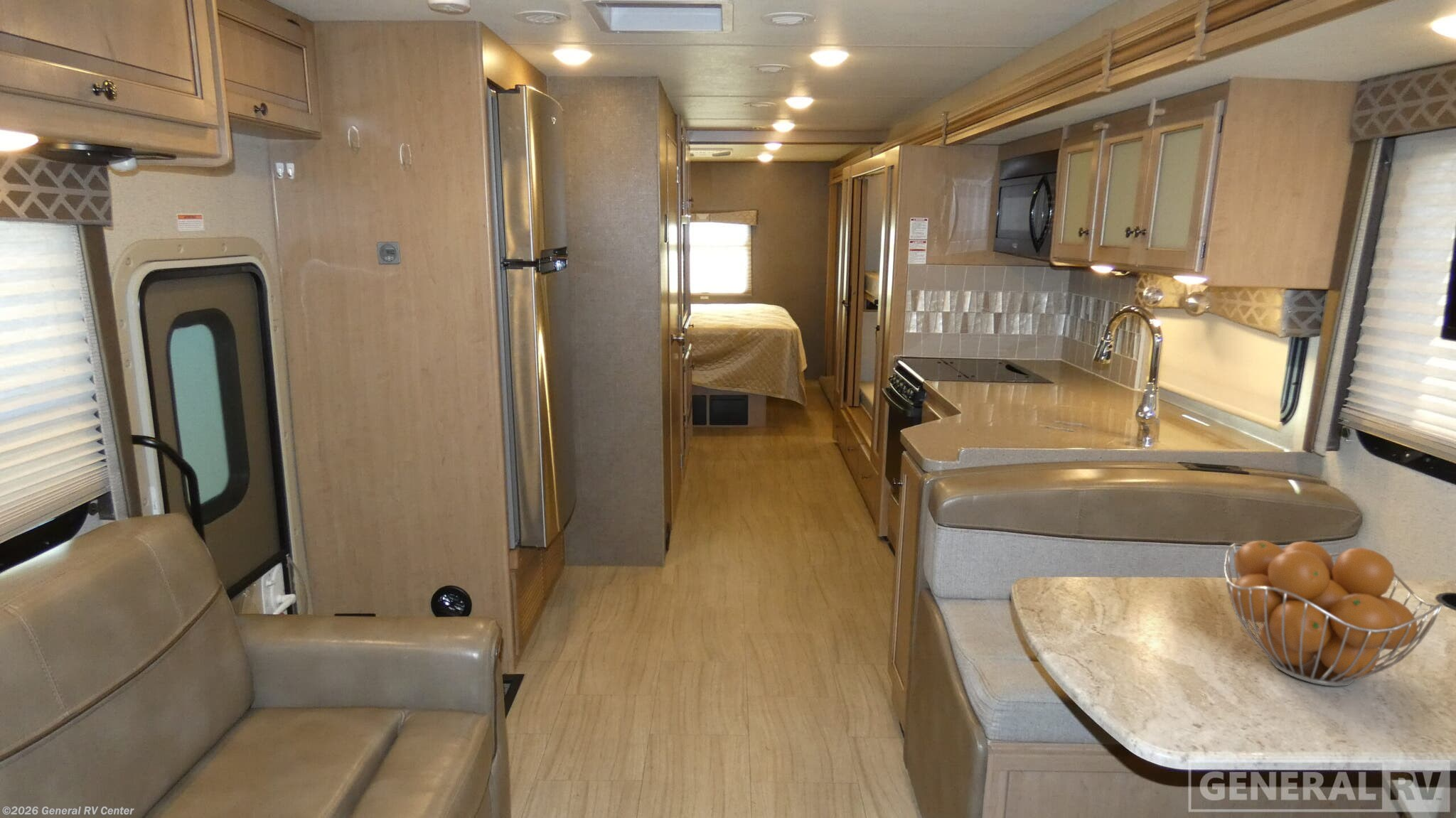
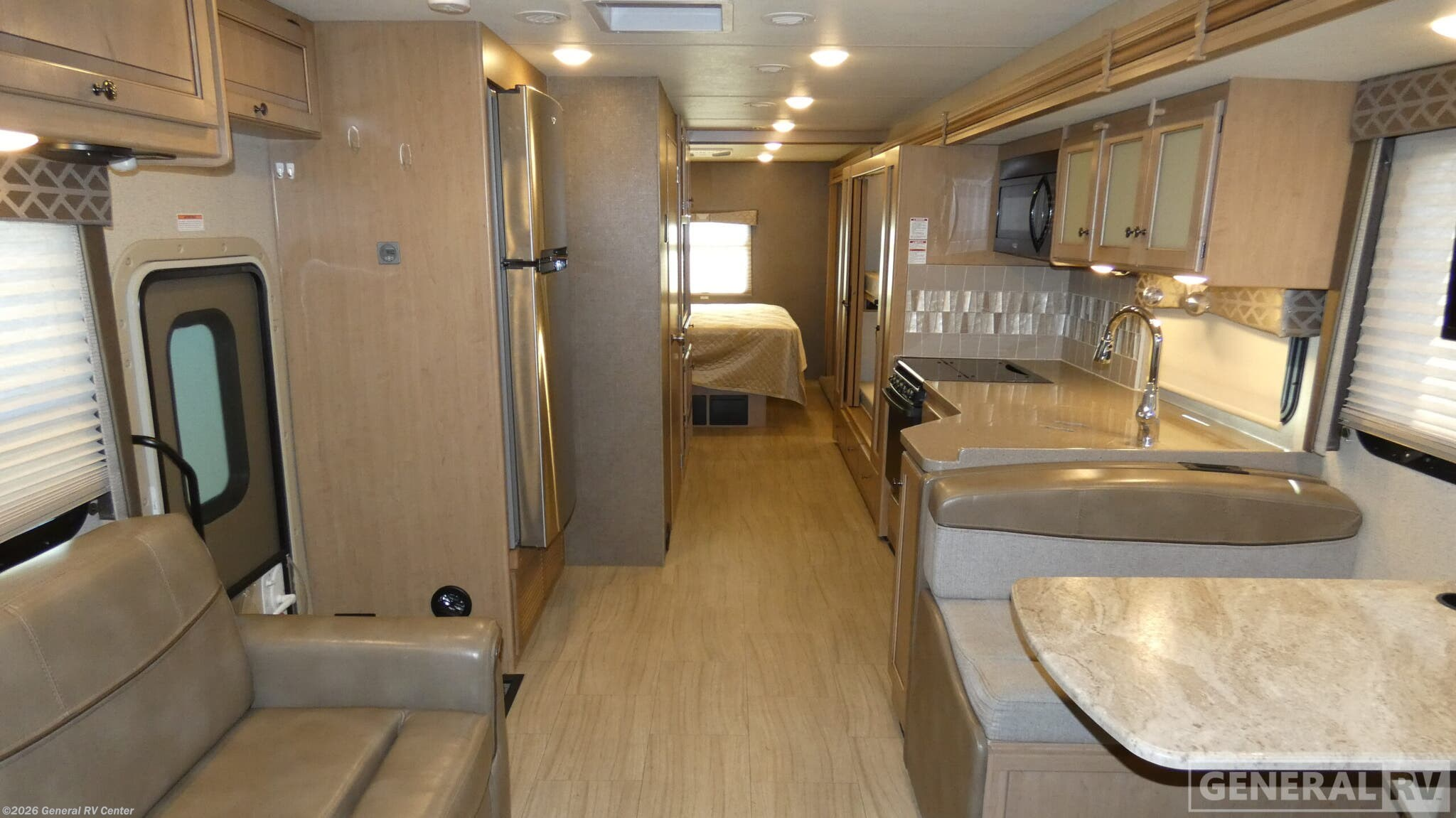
- fruit basket (1321, 608)
